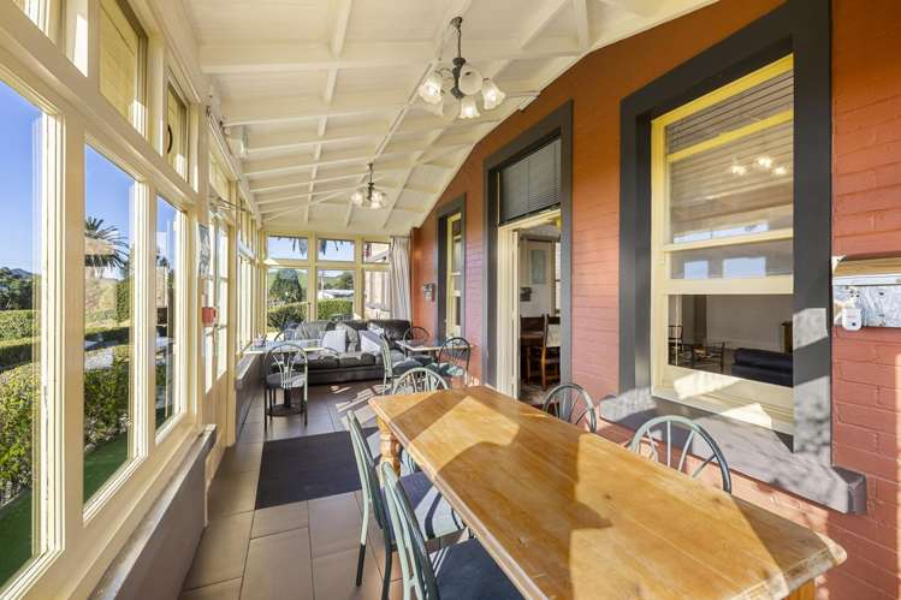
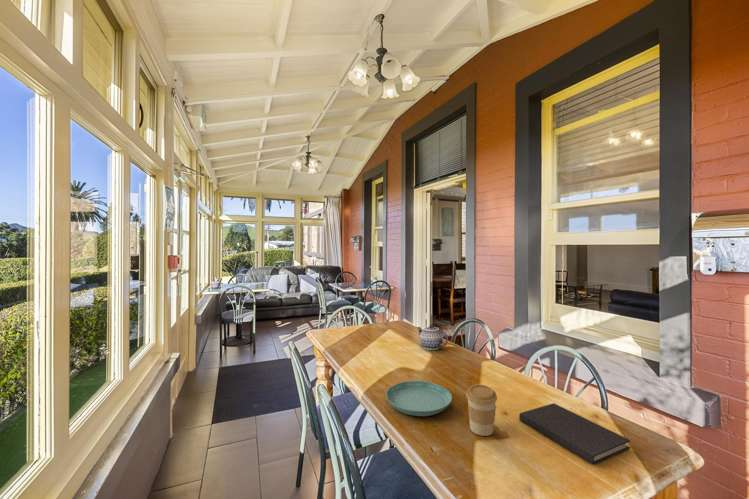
+ teapot (431, 336)
+ saucer (418, 398)
+ diary (570, 429)
+ coffee cup (481, 409)
